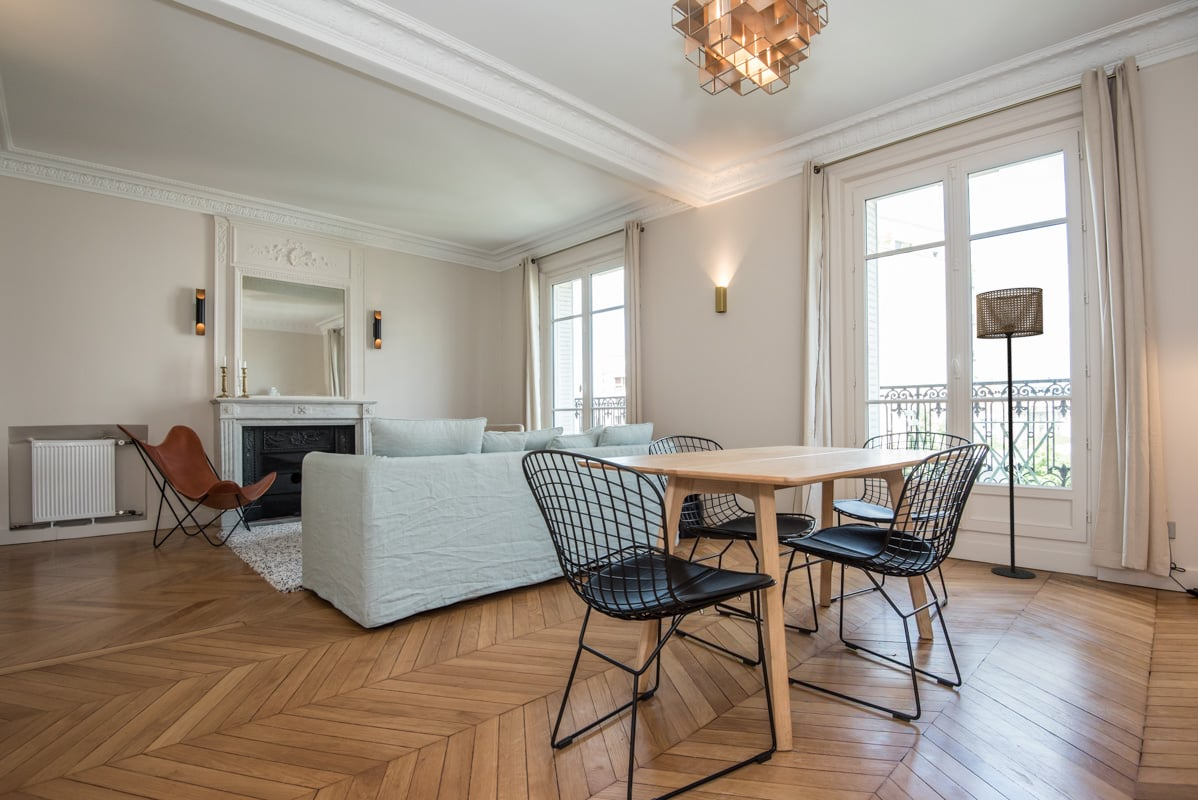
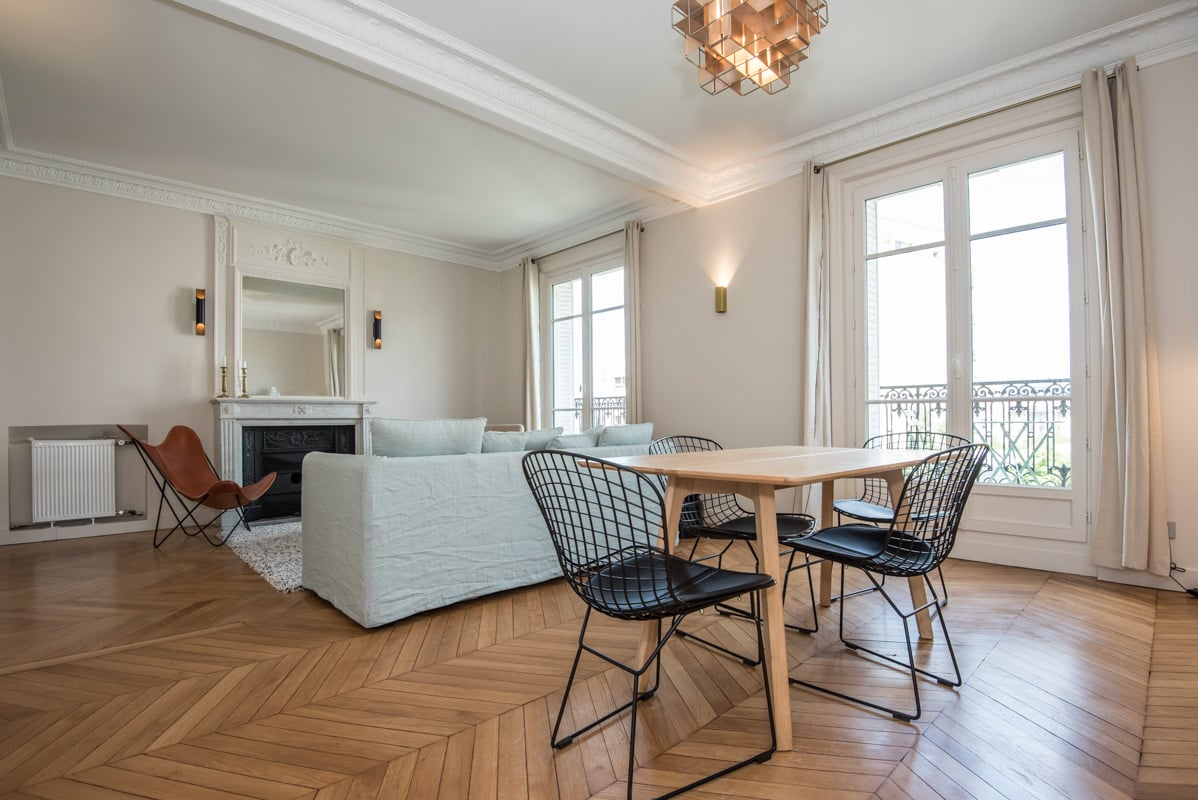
- floor lamp (1010, 432)
